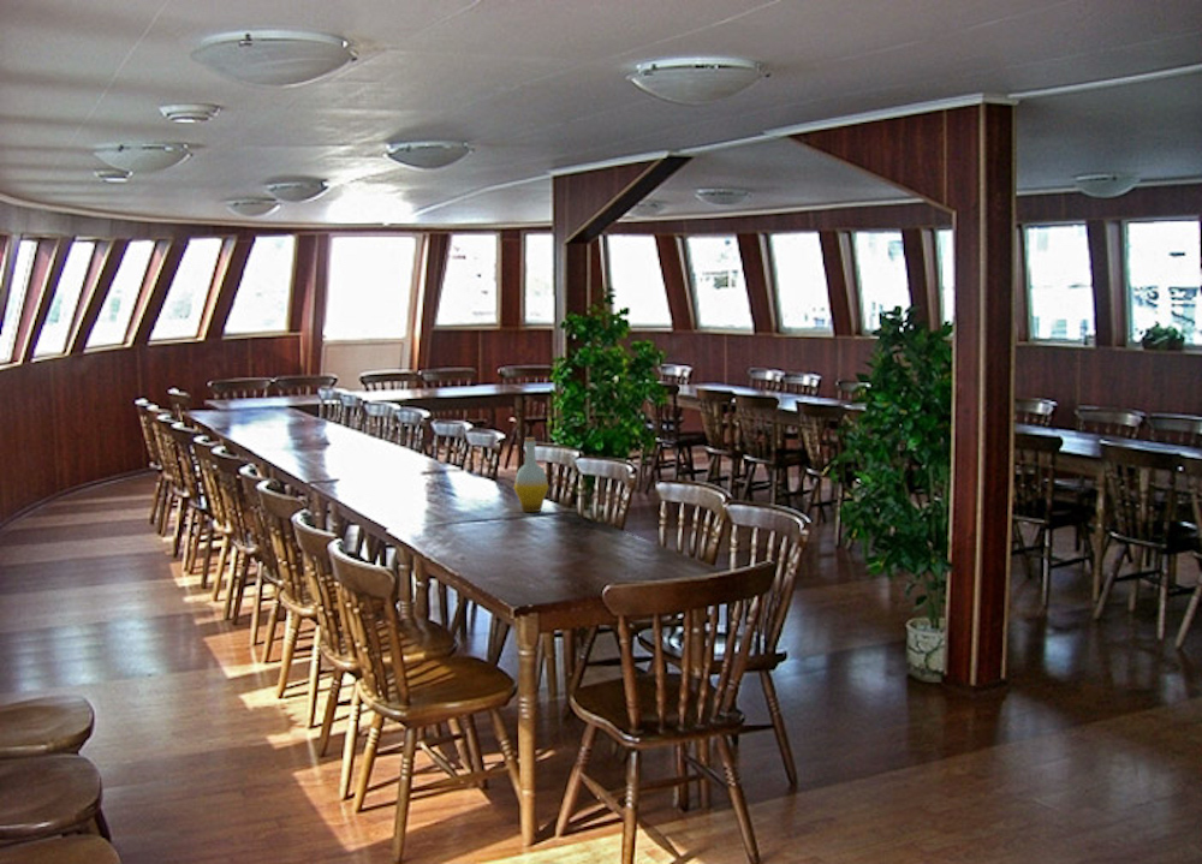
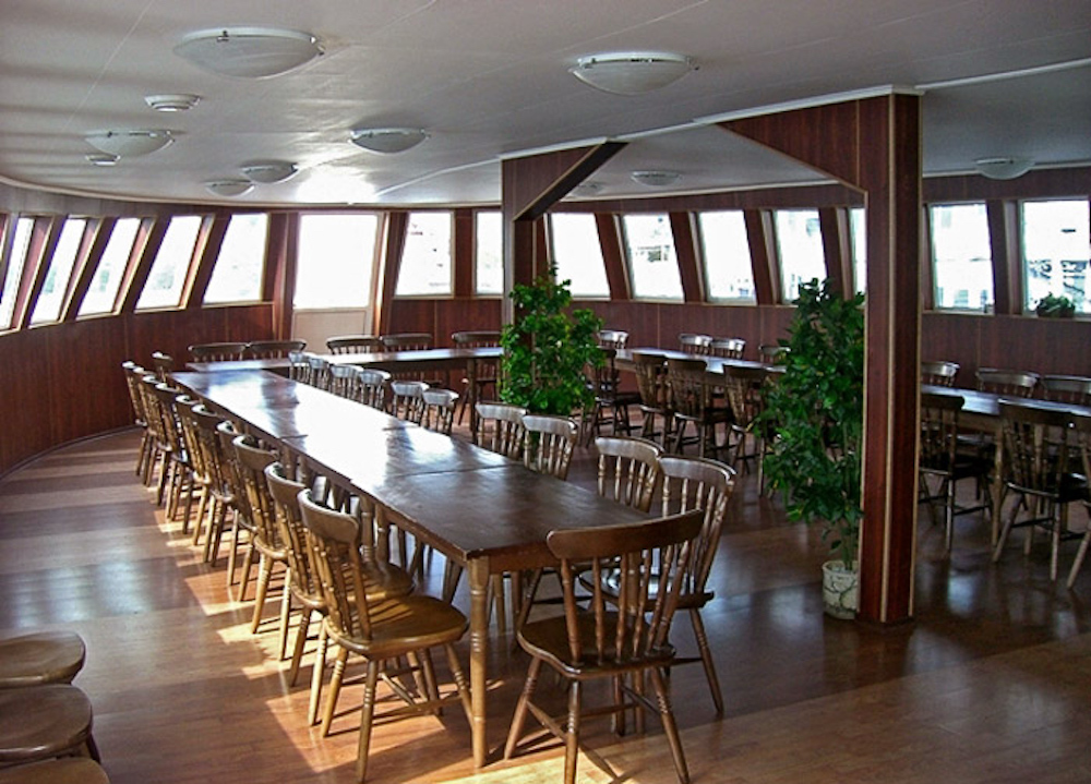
- bottle (530, 473)
